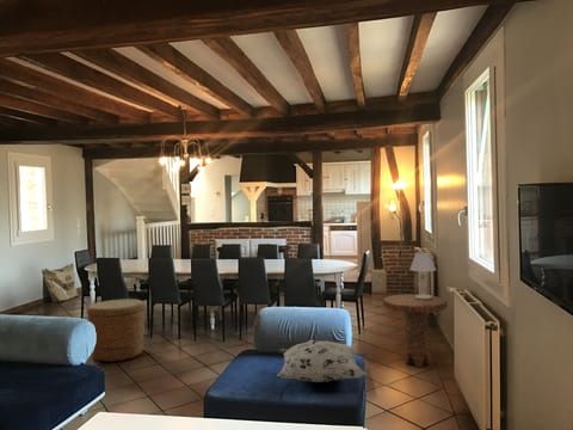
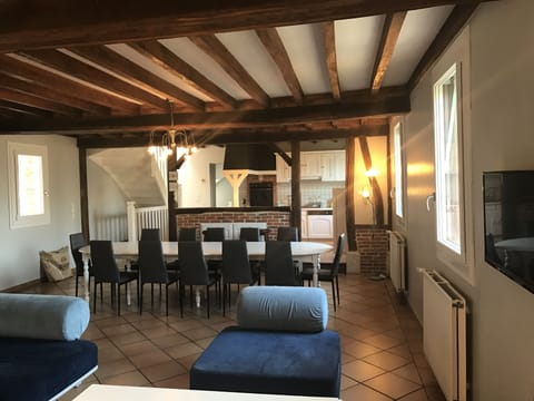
- table lamp (423, 275)
- side table (414, 331)
- decorative pillow (319, 361)
- basket (116, 328)
